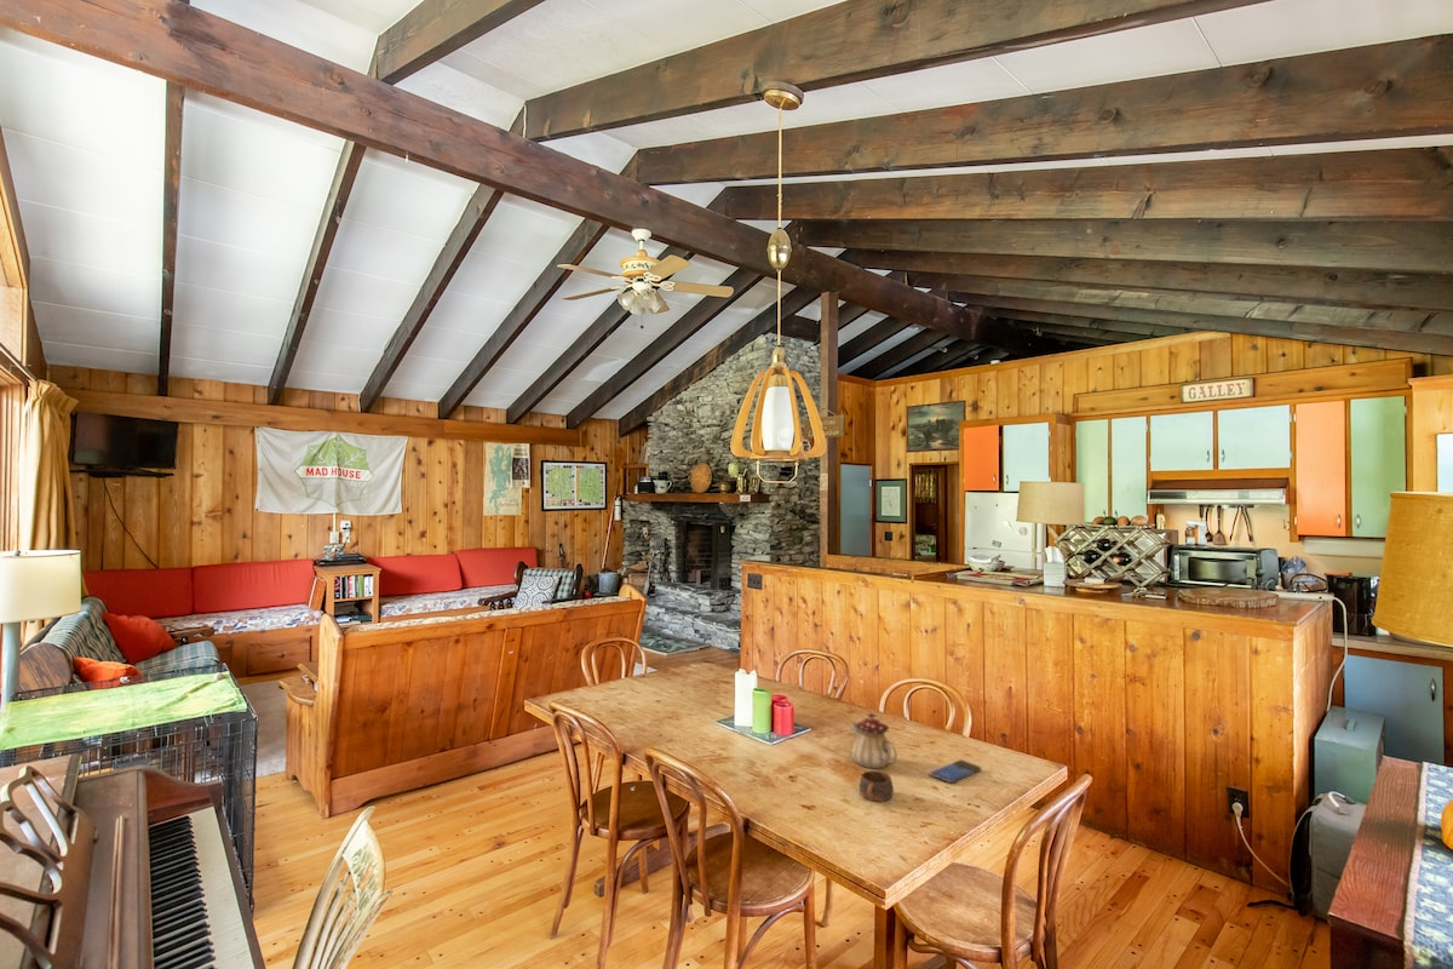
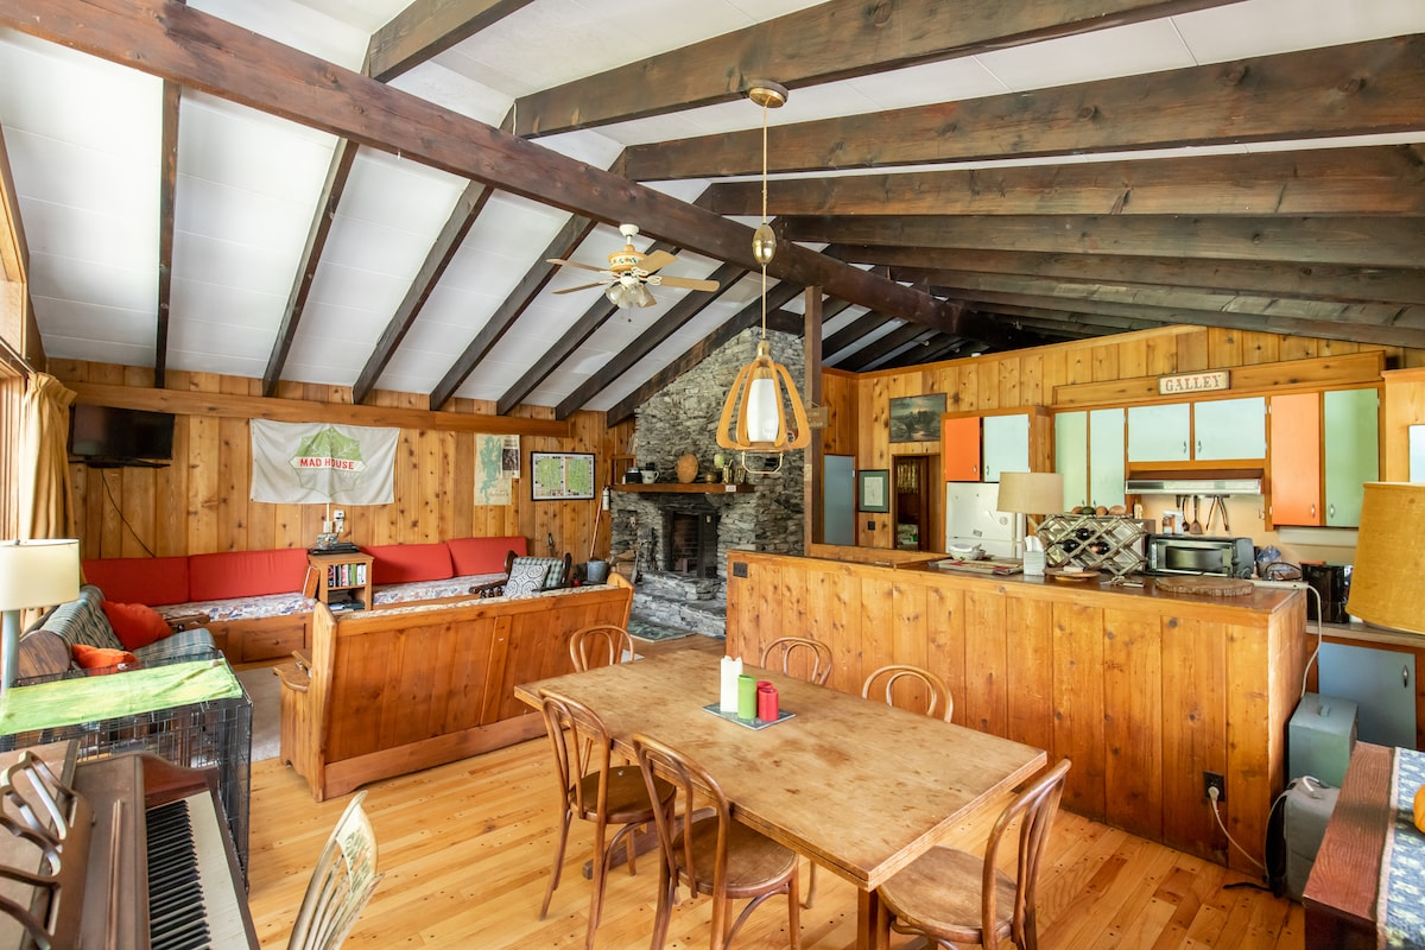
- smartphone (955, 770)
- teapot (873, 738)
- cup (873, 786)
